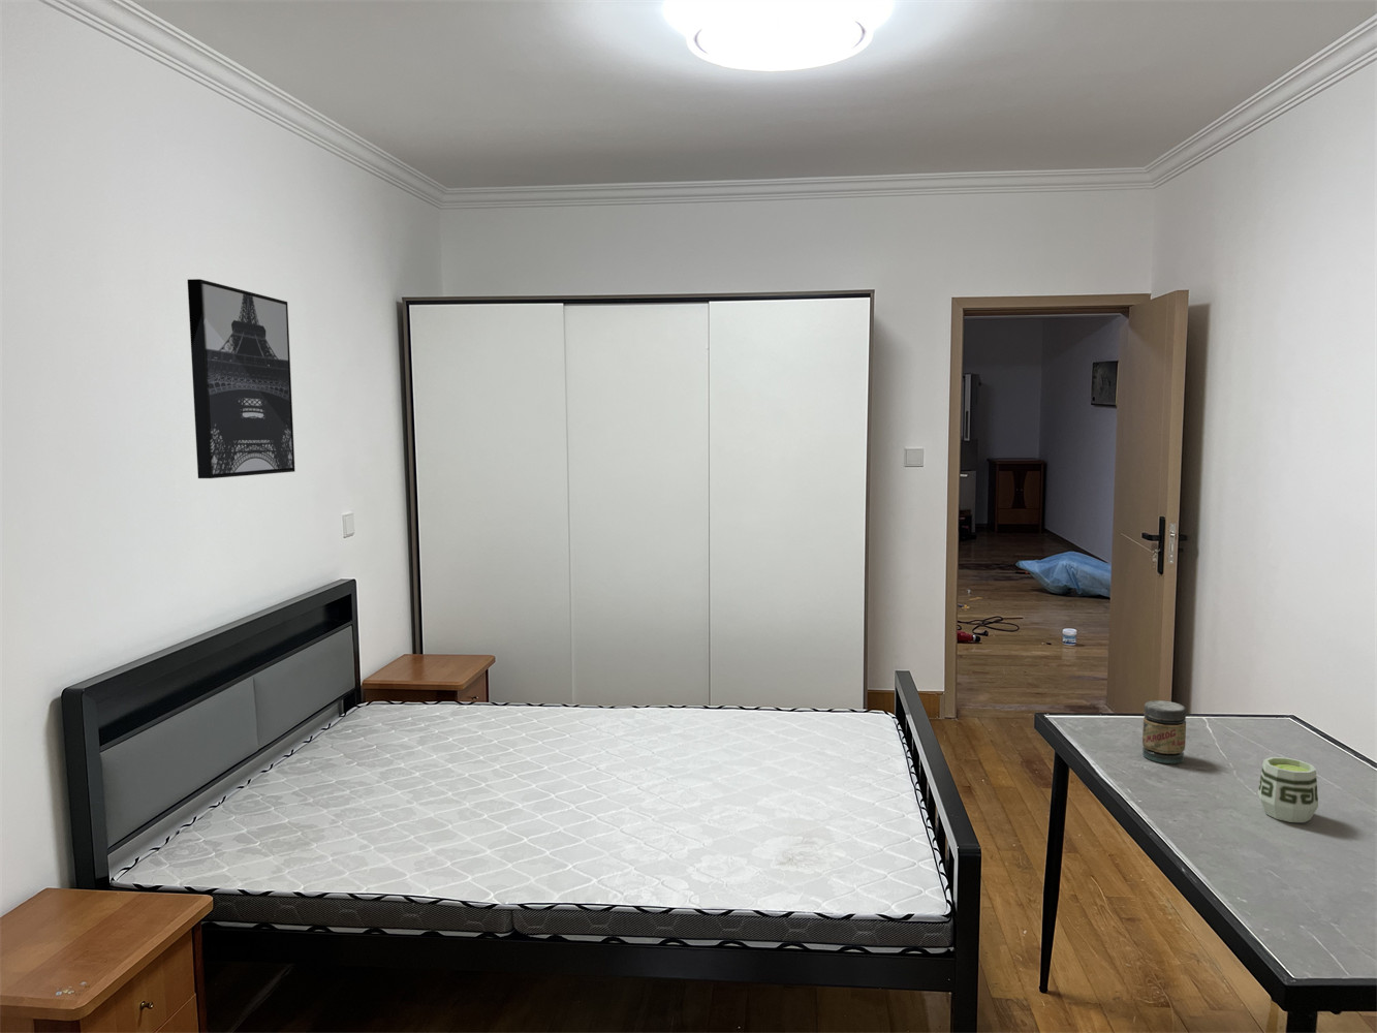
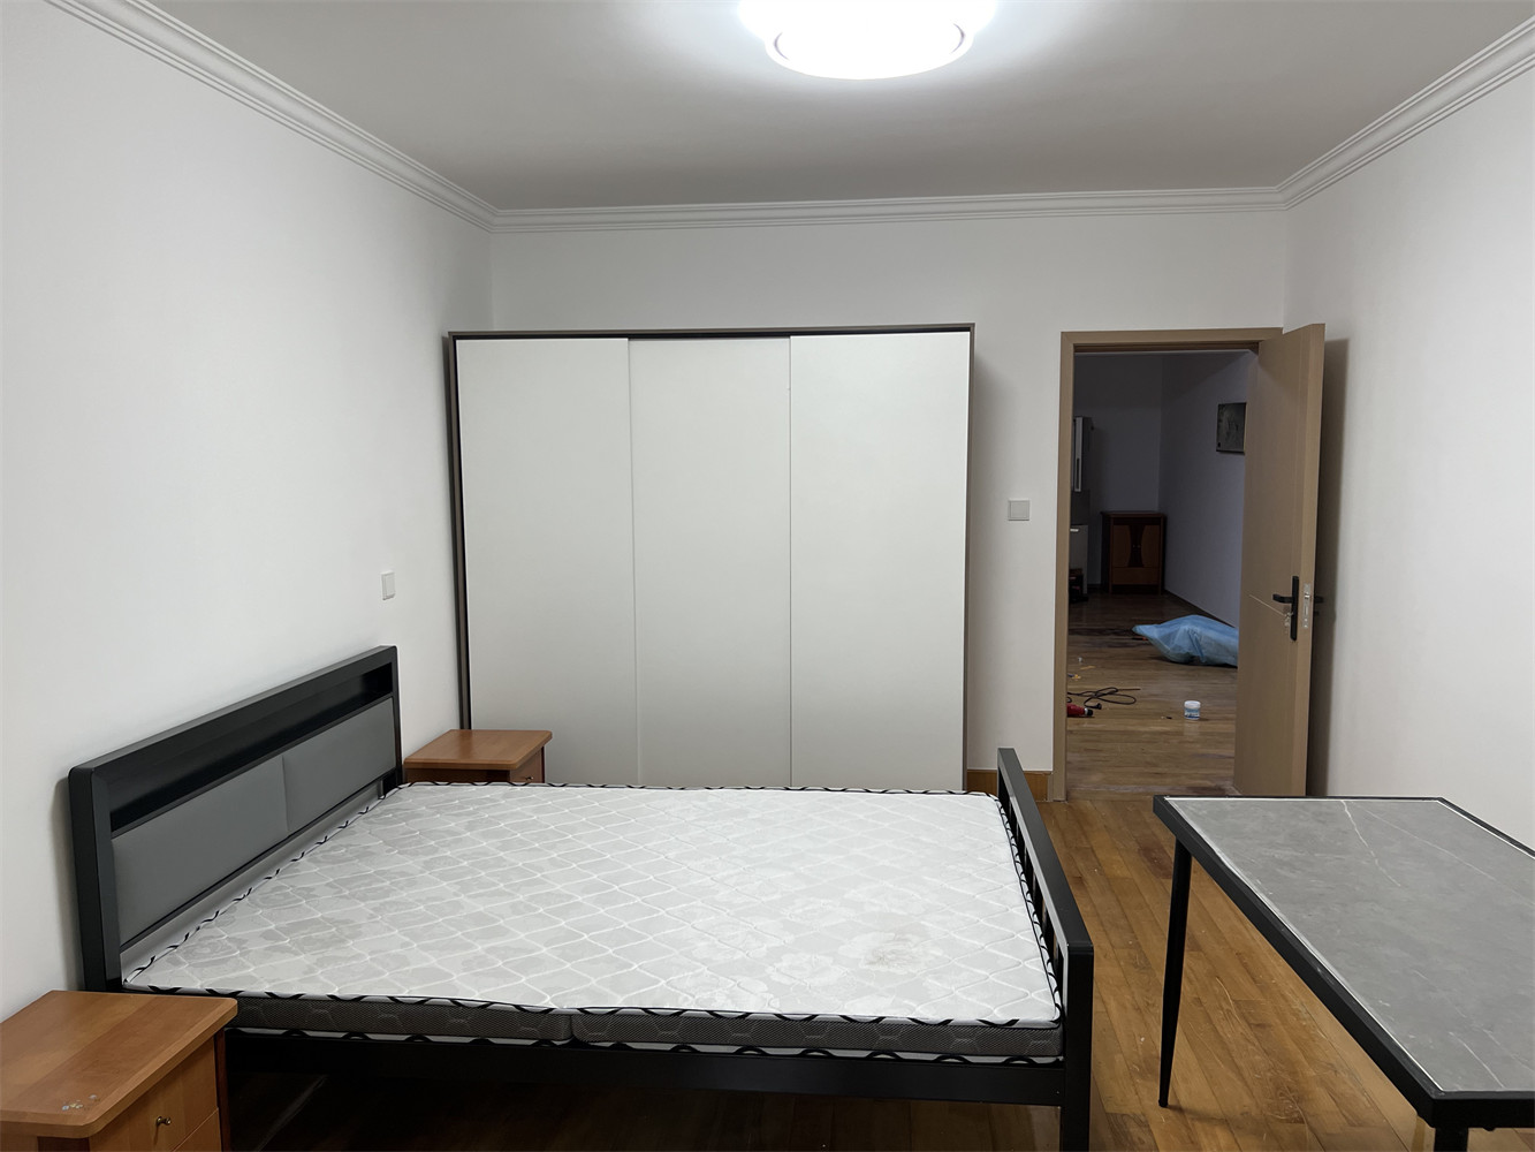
- wall art (246, 383)
- cup (1287, 789)
- jar (1163, 730)
